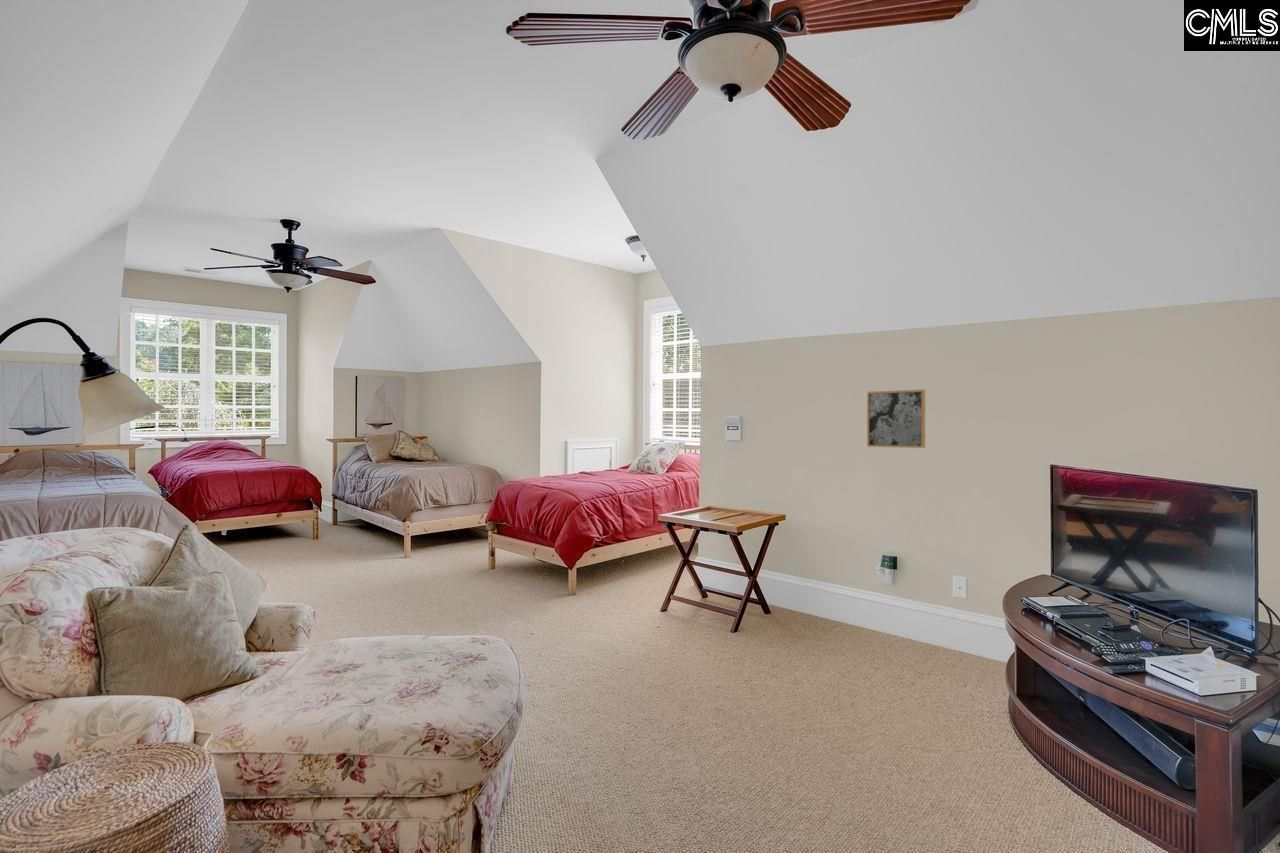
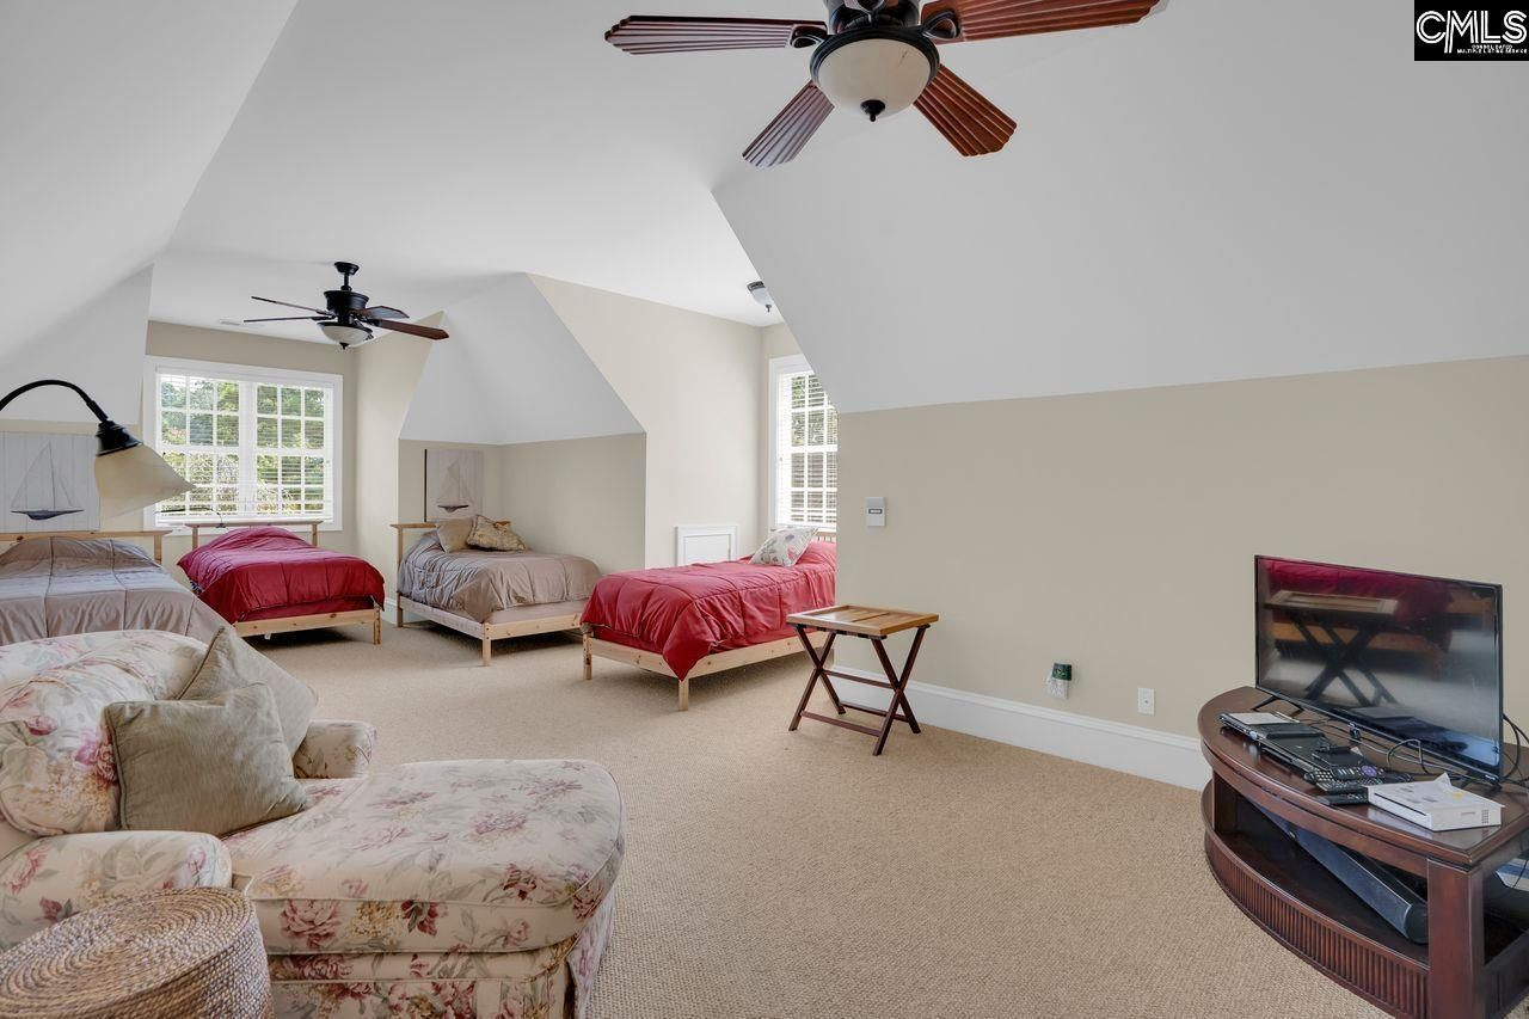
- wall art (895, 419)
